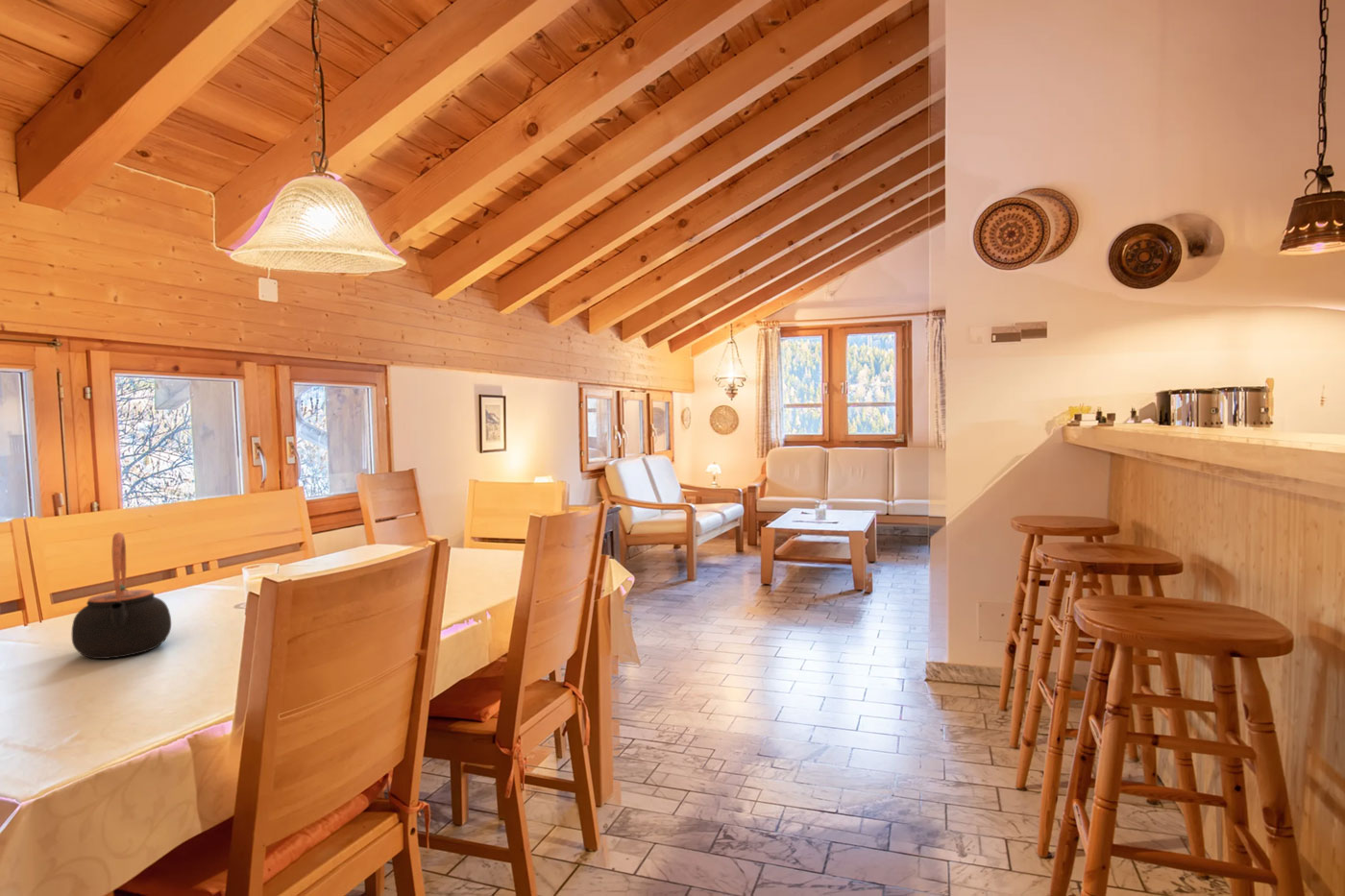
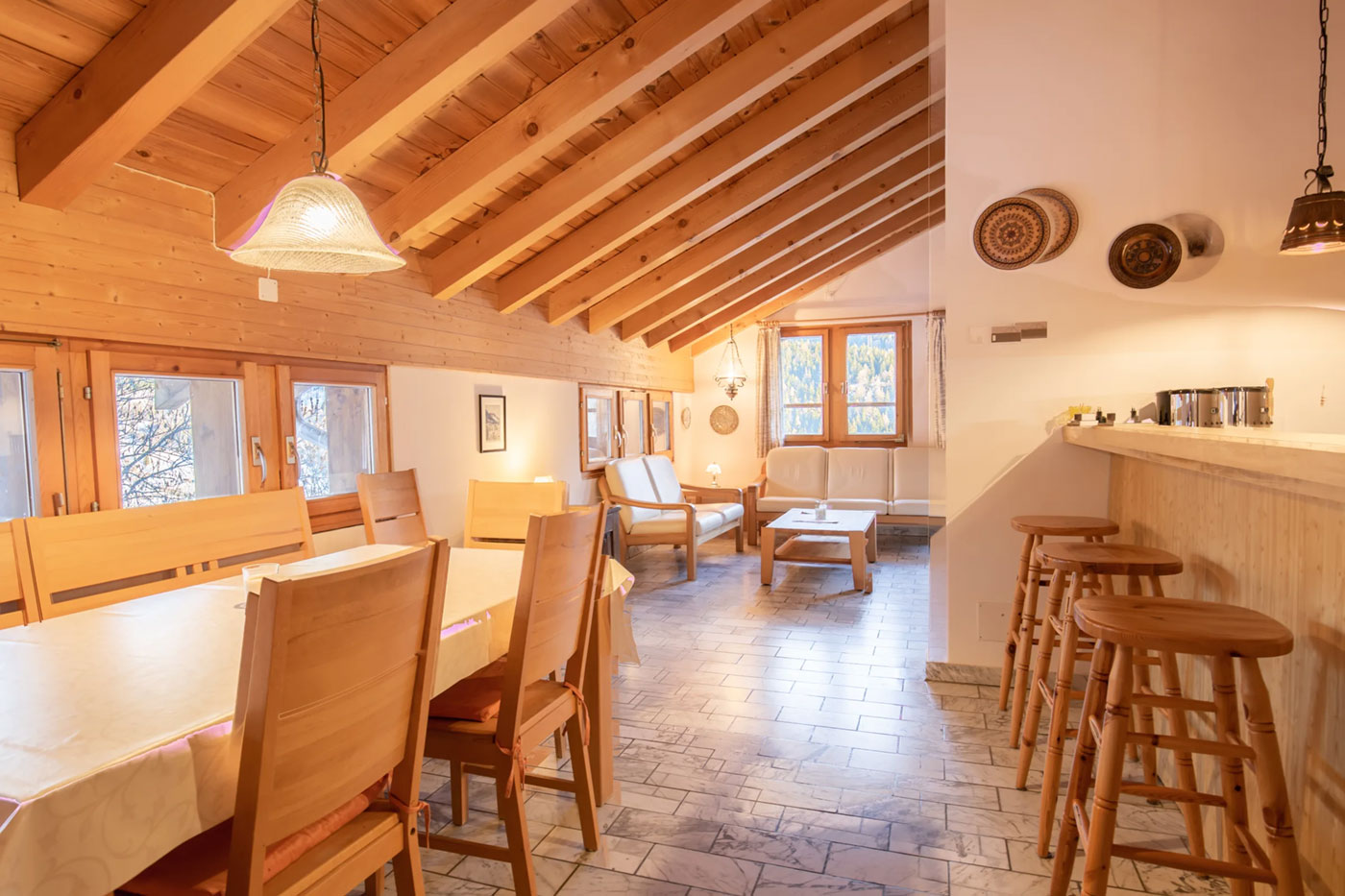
- teapot (120, 593)
